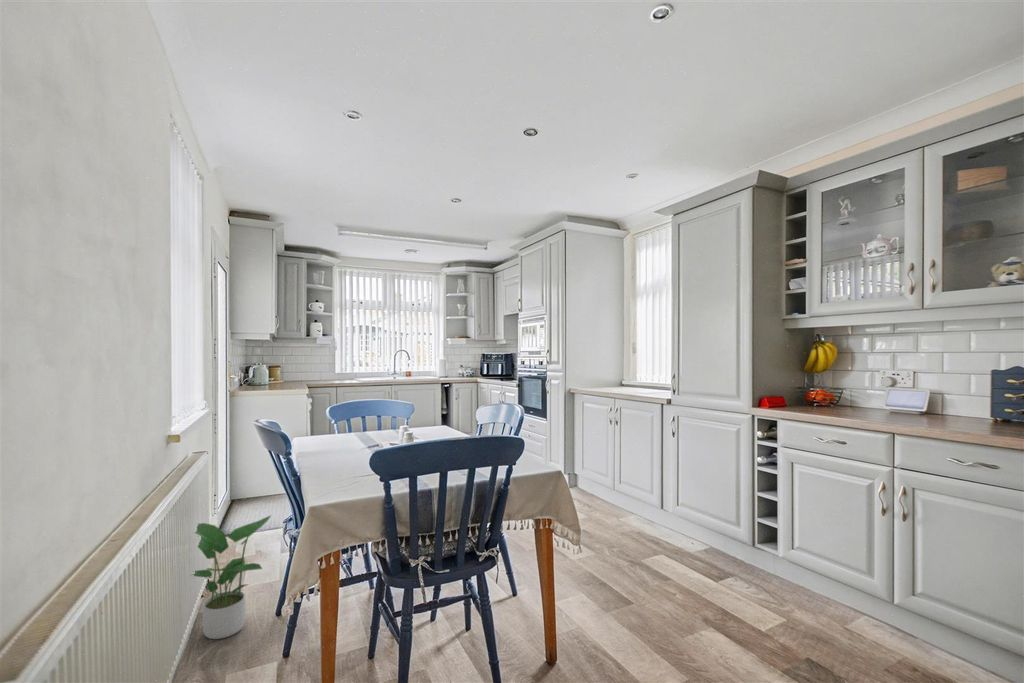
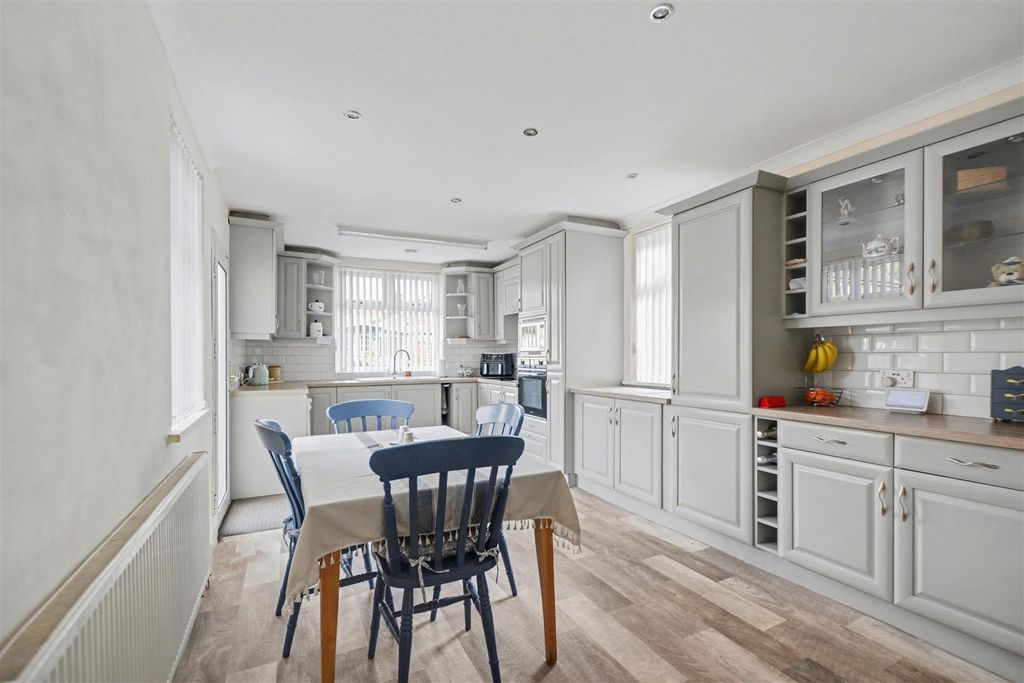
- potted plant (229, 576)
